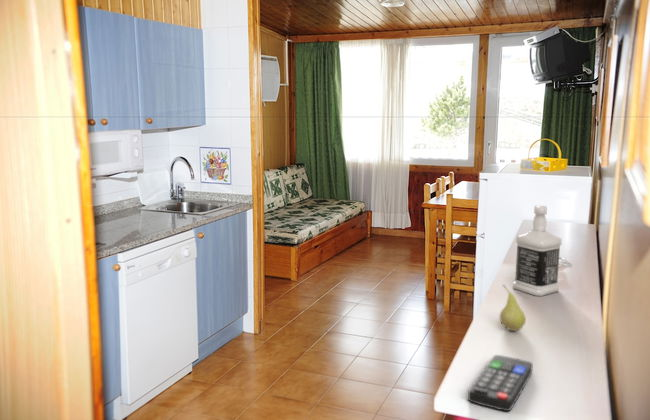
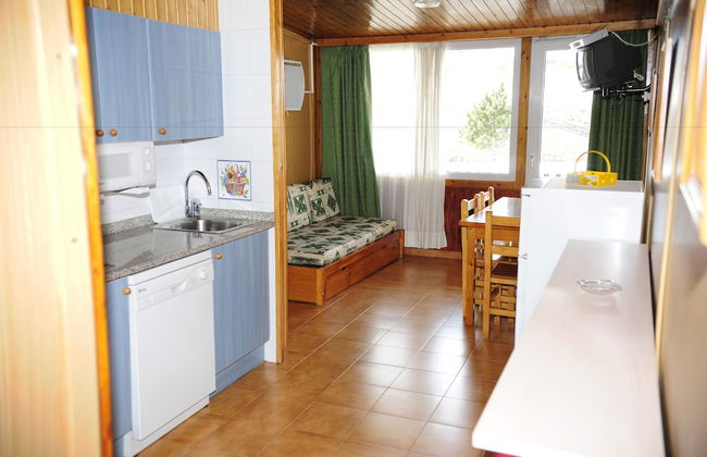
- remote control (501, 379)
- bottle (538, 248)
- fruit (511, 308)
